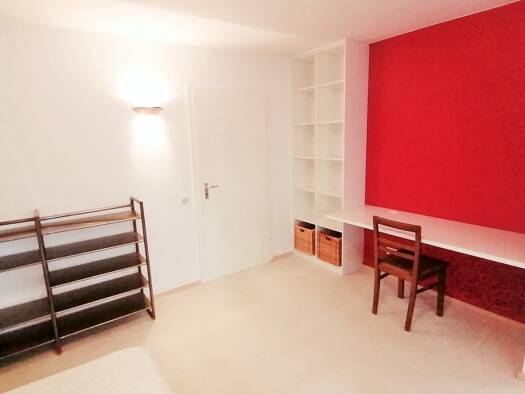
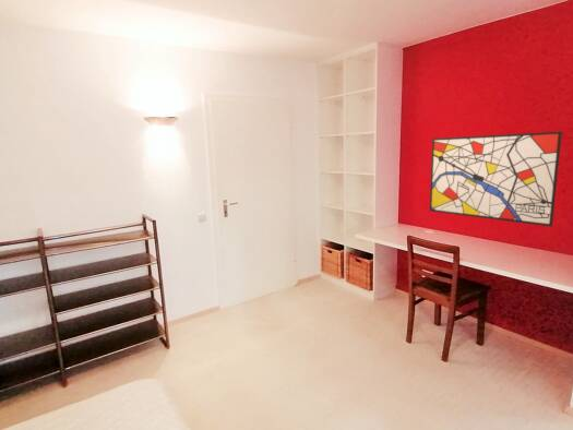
+ wall art (485, 177)
